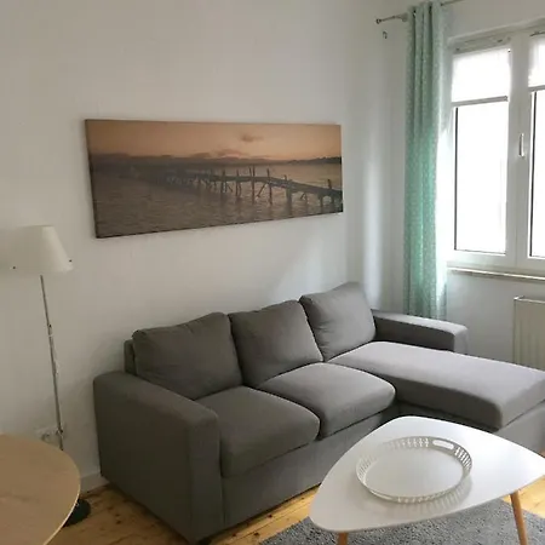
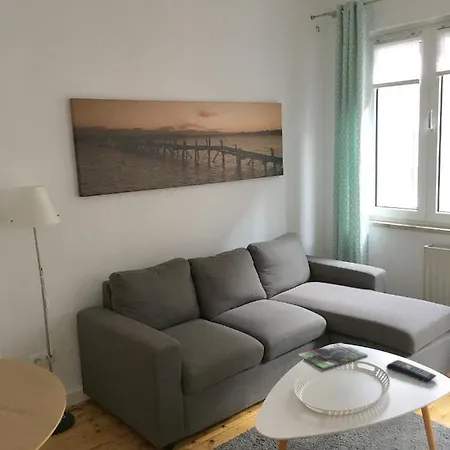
+ remote control (410, 370)
+ magazine (332, 355)
